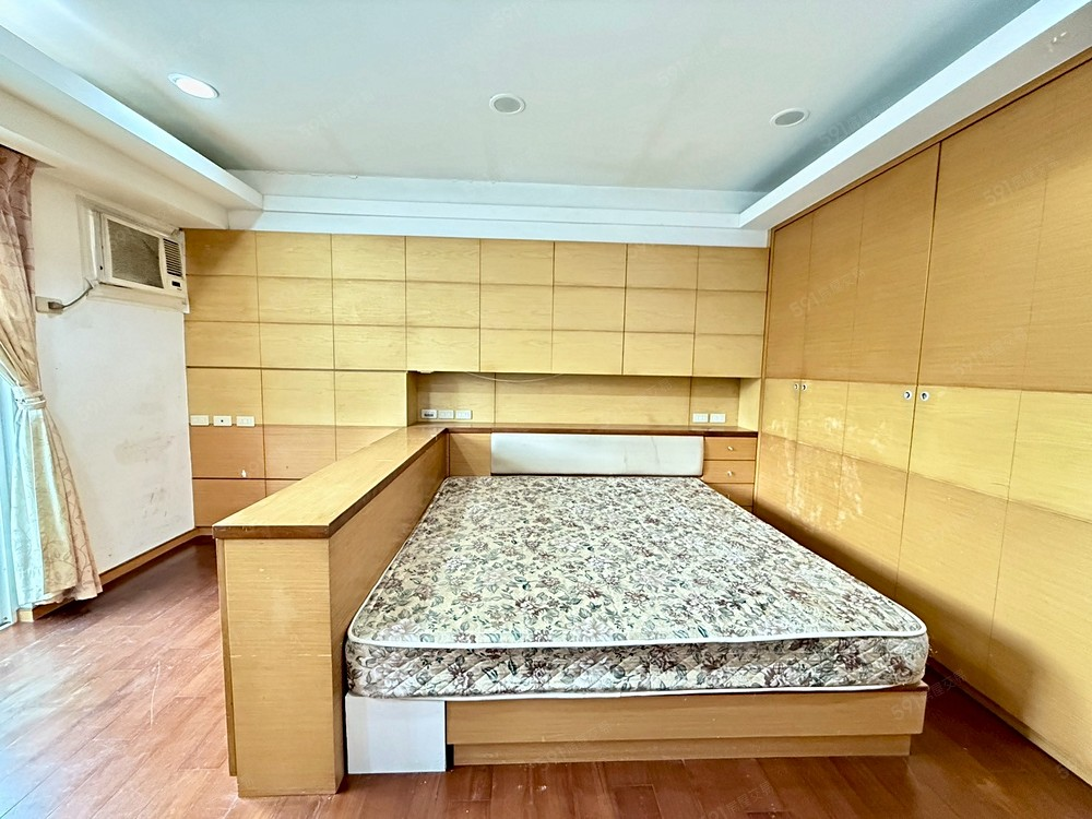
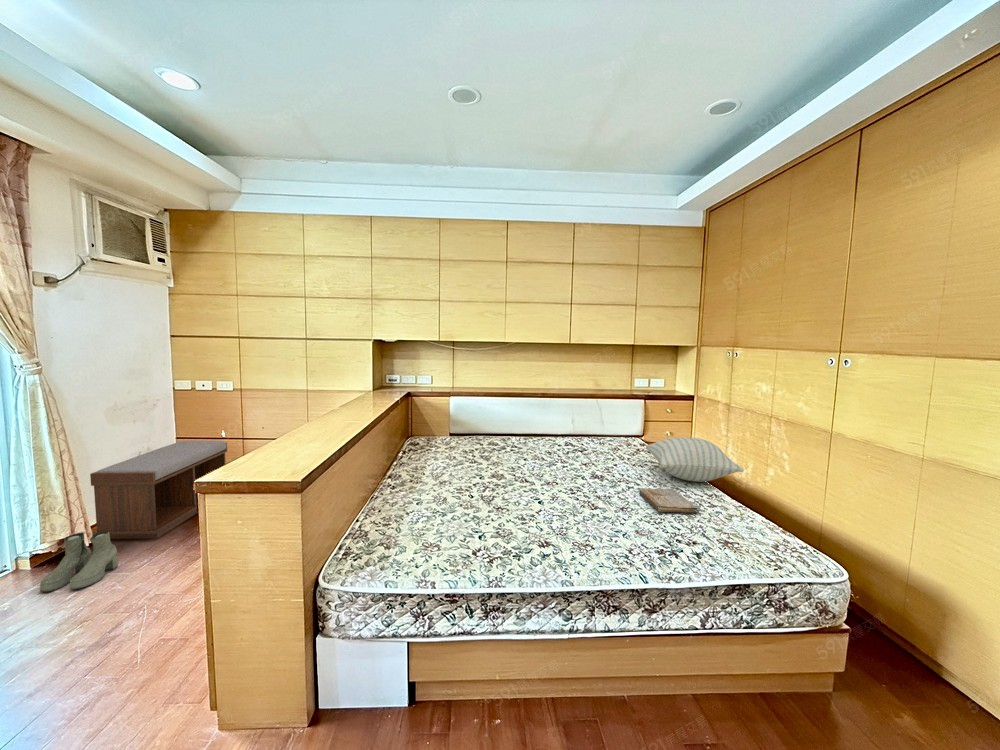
+ bench (170, 484)
+ pillow (689, 457)
+ book (666, 499)
+ boots (81, 558)
